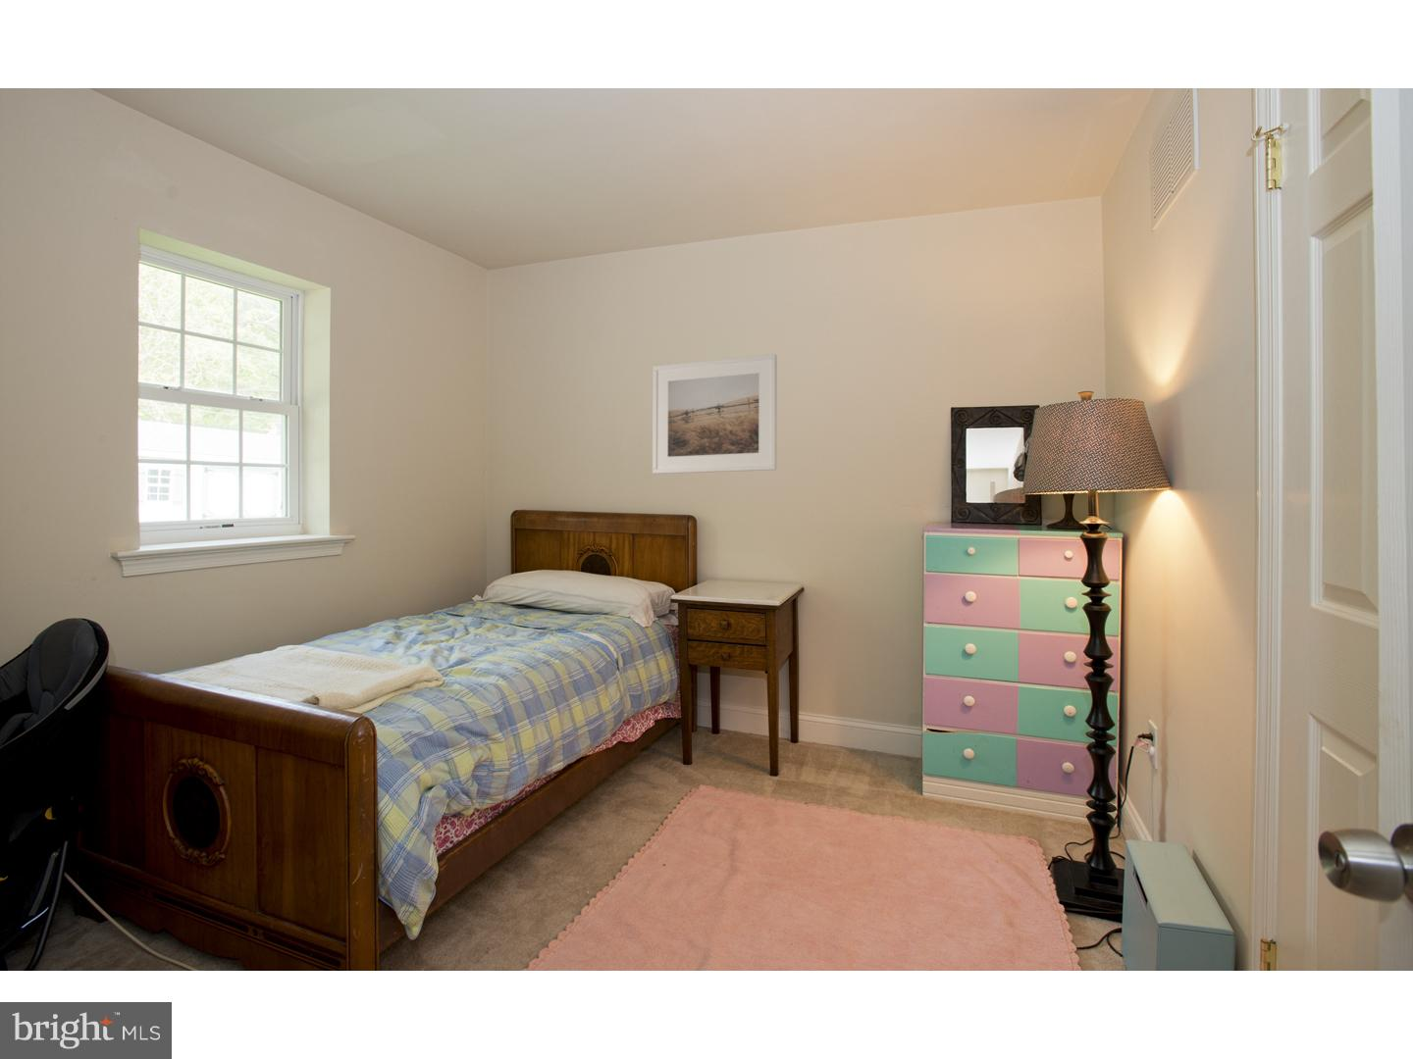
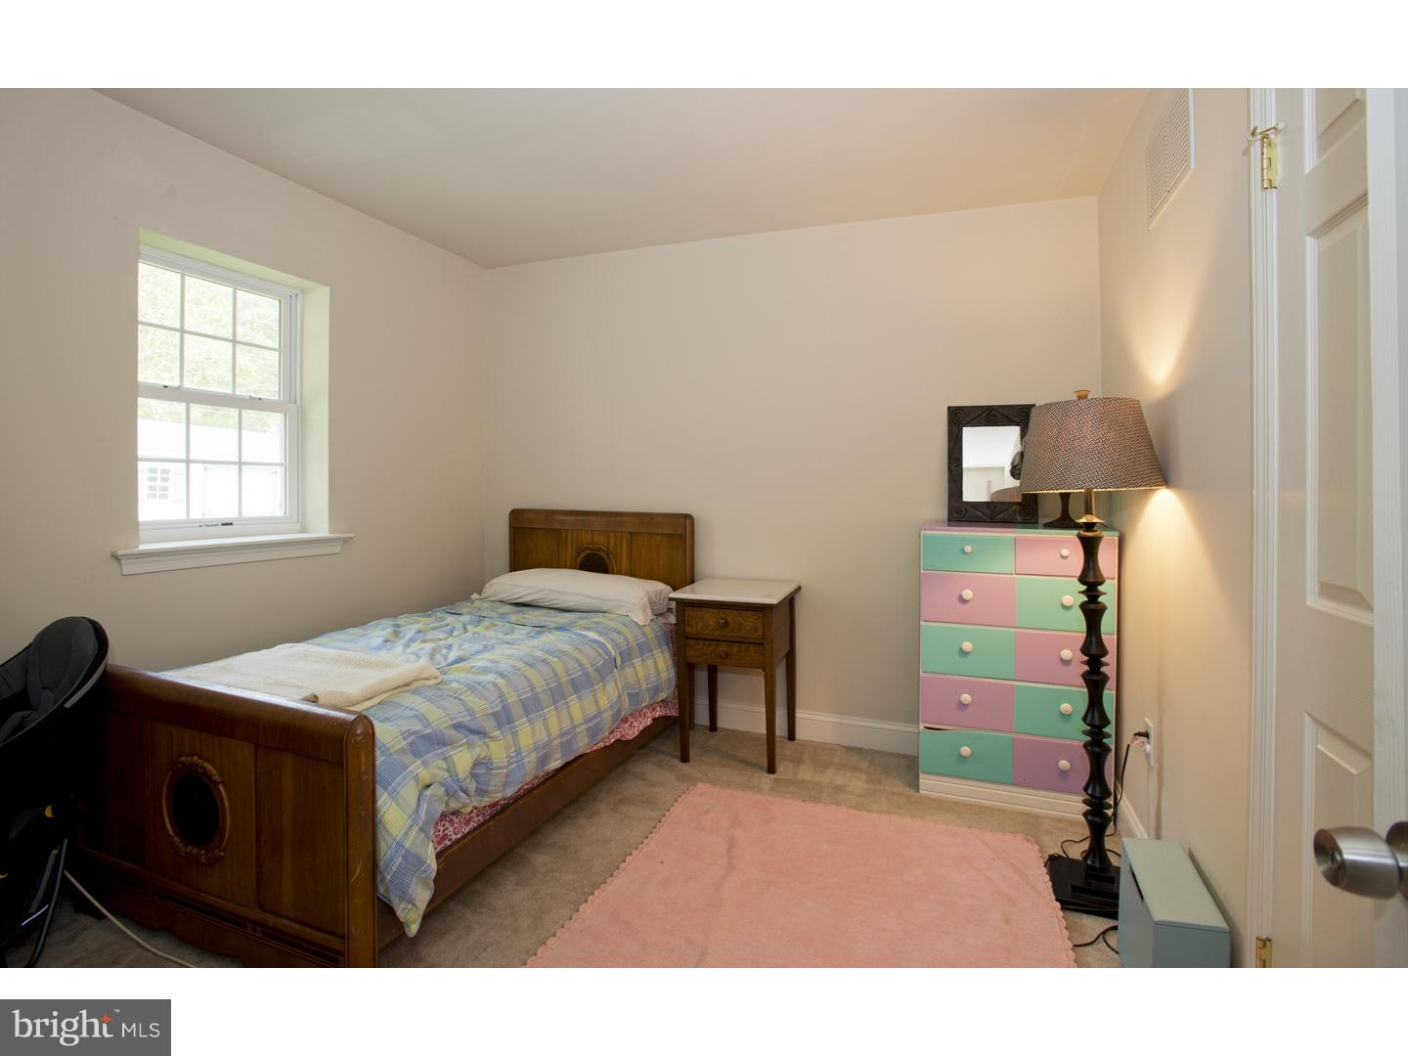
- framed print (712, 416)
